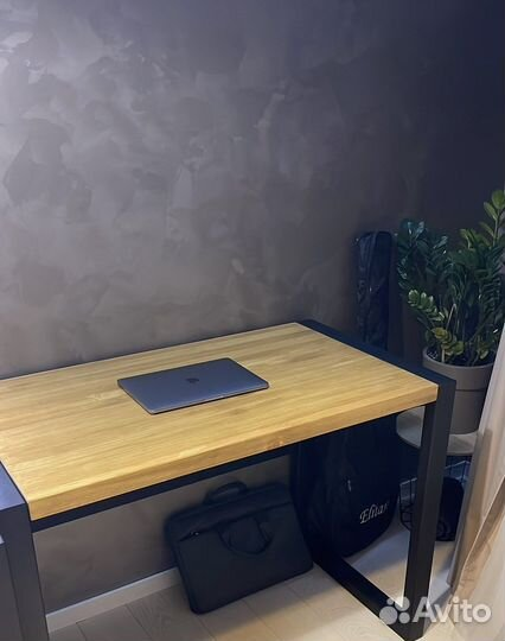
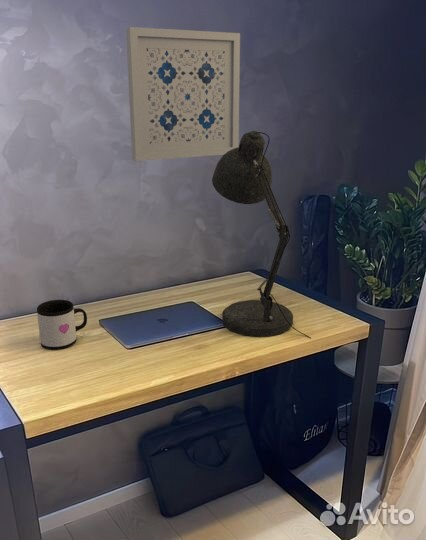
+ wall art (186, 95)
+ mug (63, 322)
+ desk lamp (273, 221)
